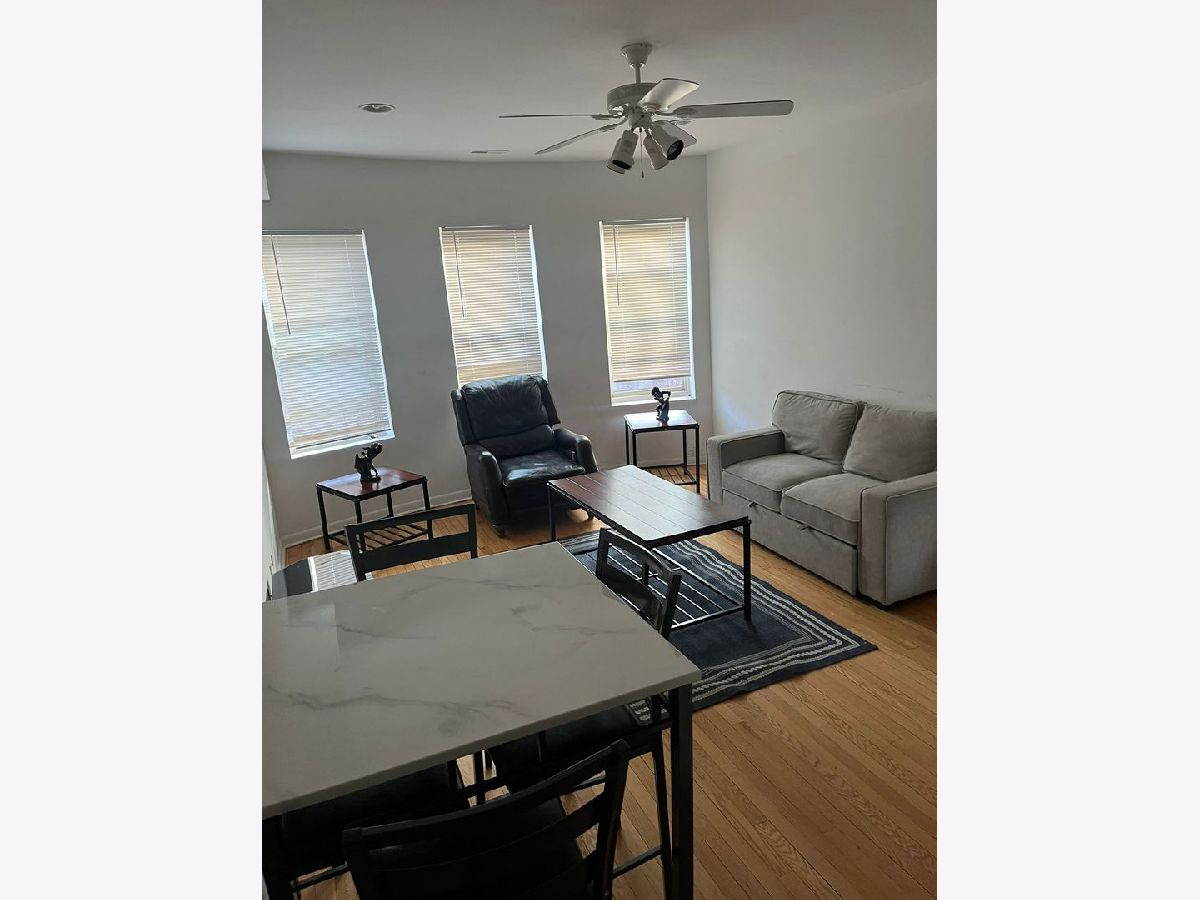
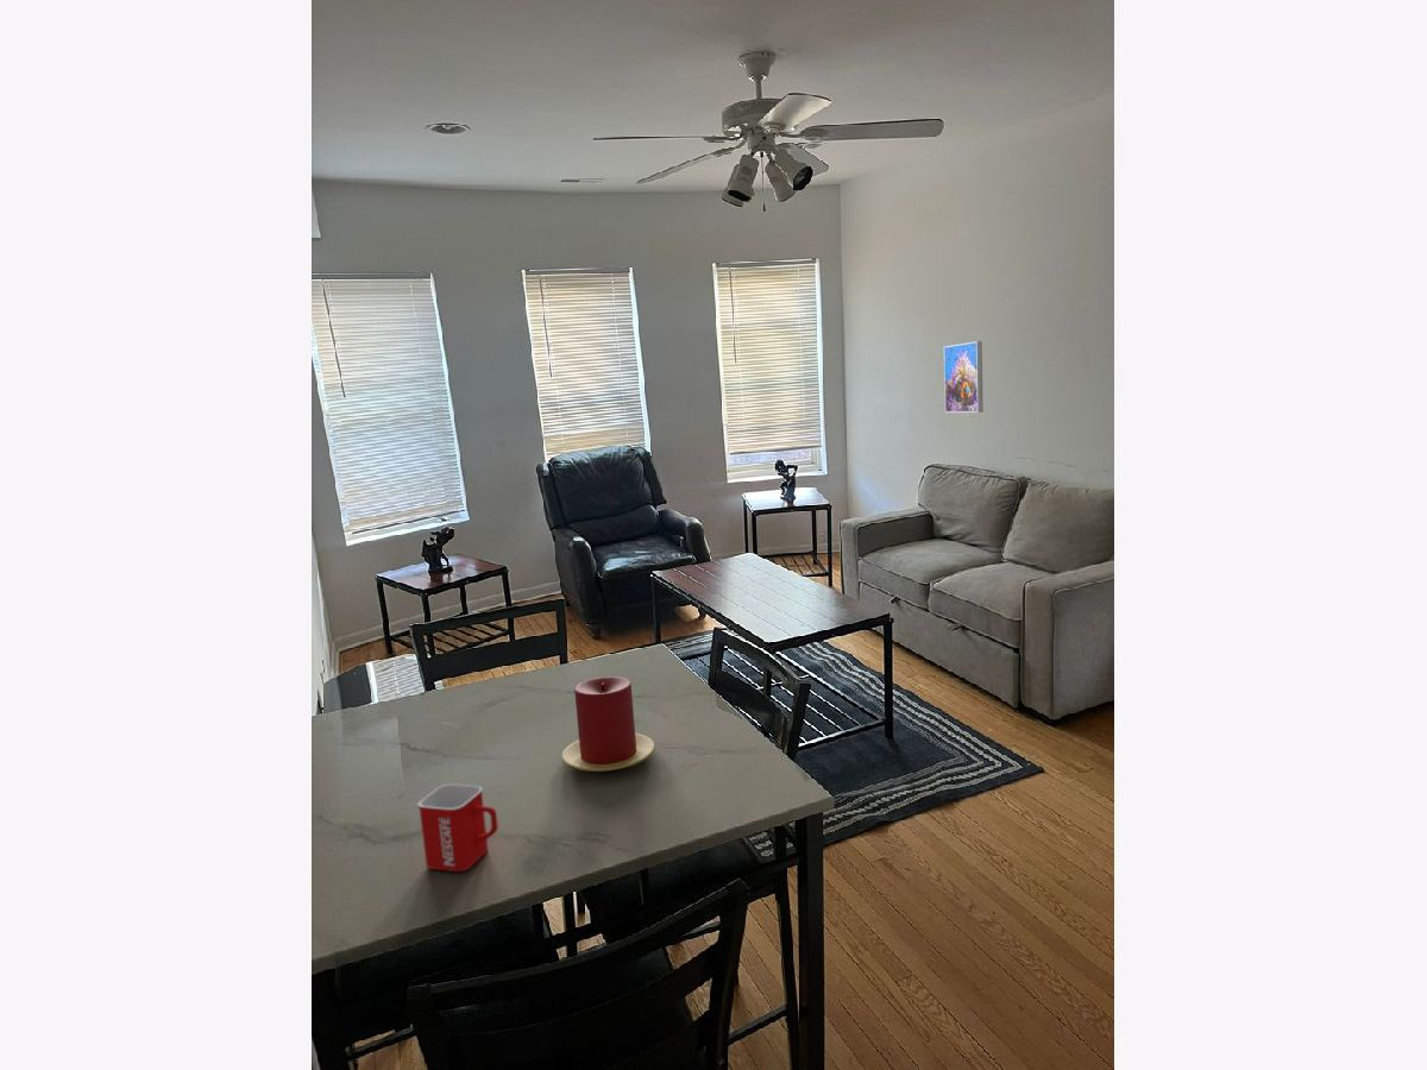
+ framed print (962, 378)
+ mug (464, 827)
+ candle (605, 722)
